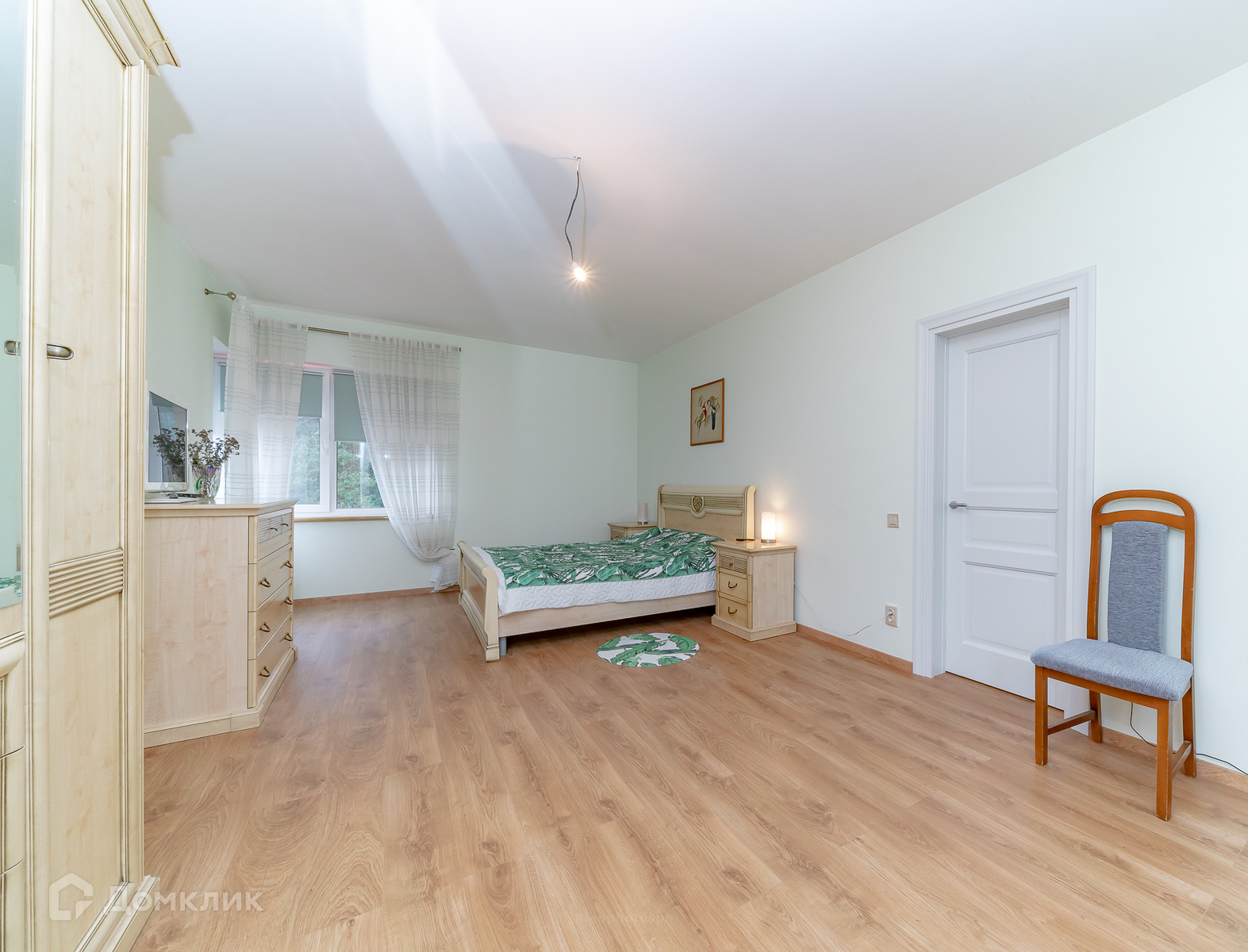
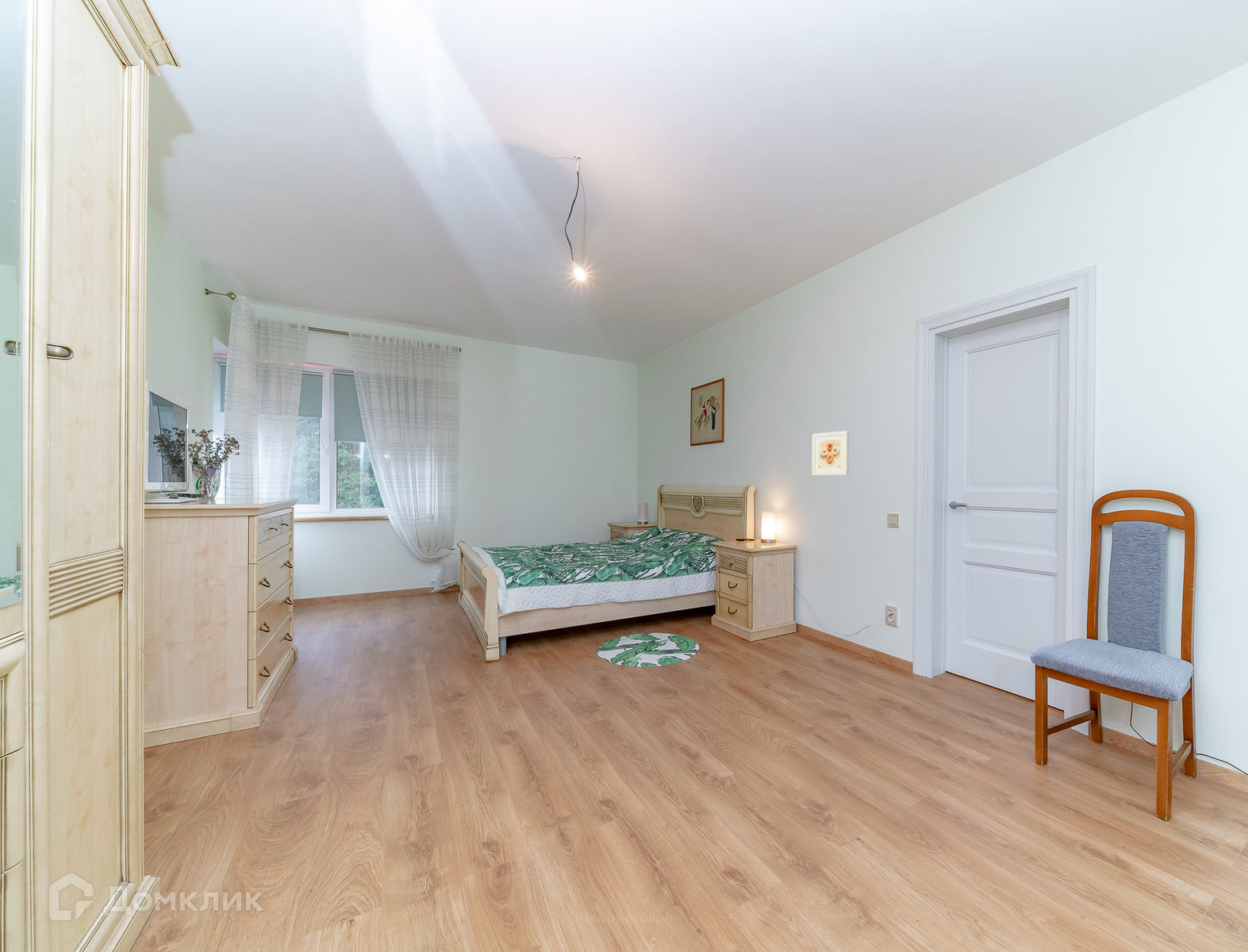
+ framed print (830, 454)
